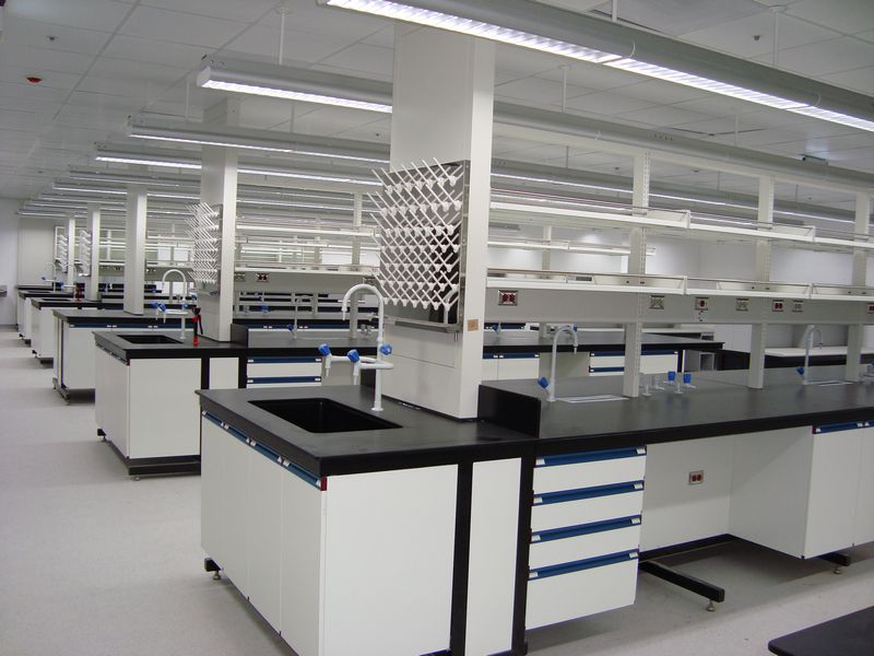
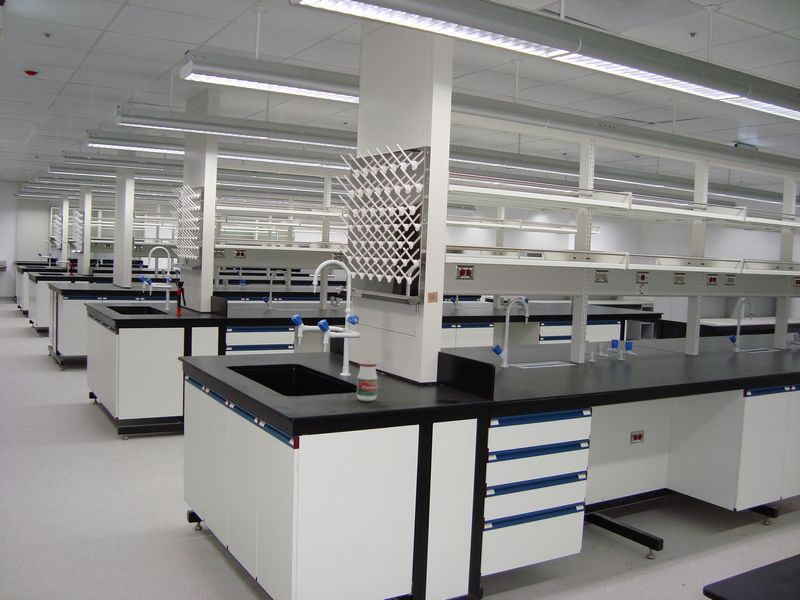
+ jar (367, 381)
